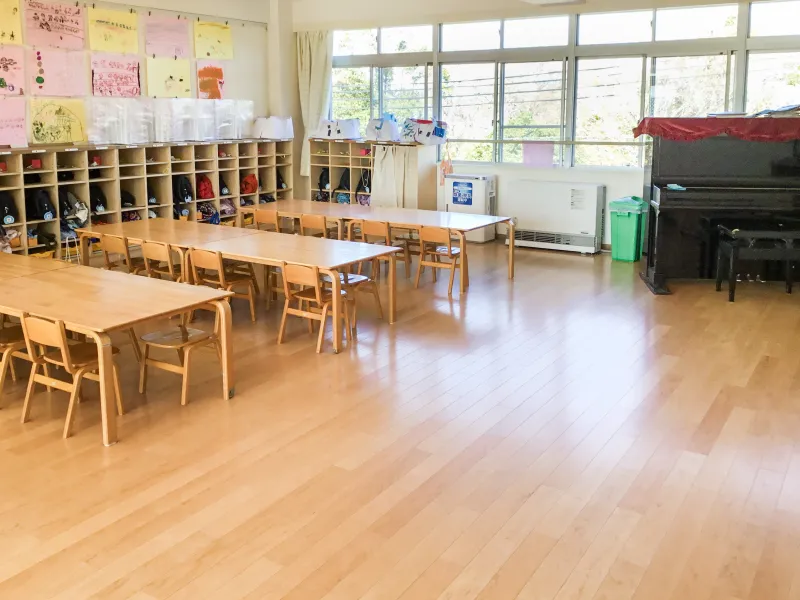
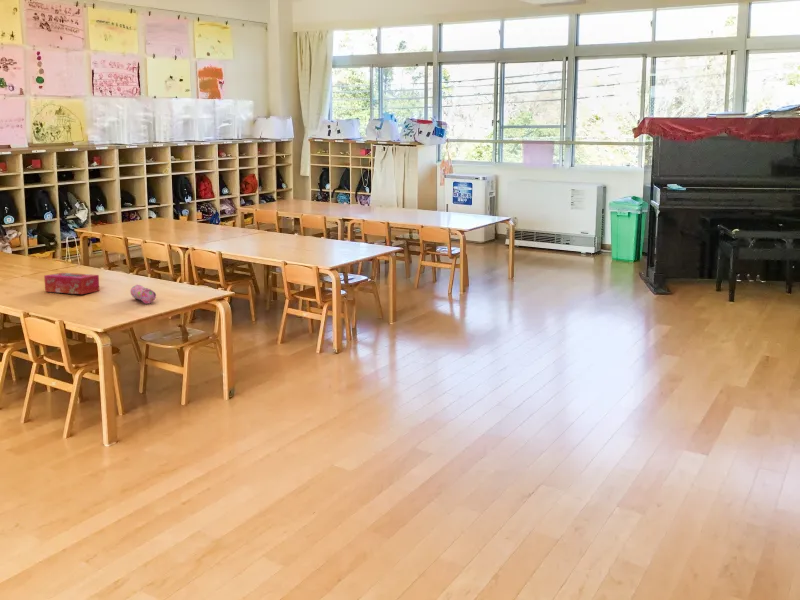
+ tissue box (71, 283)
+ pencil case (143, 293)
